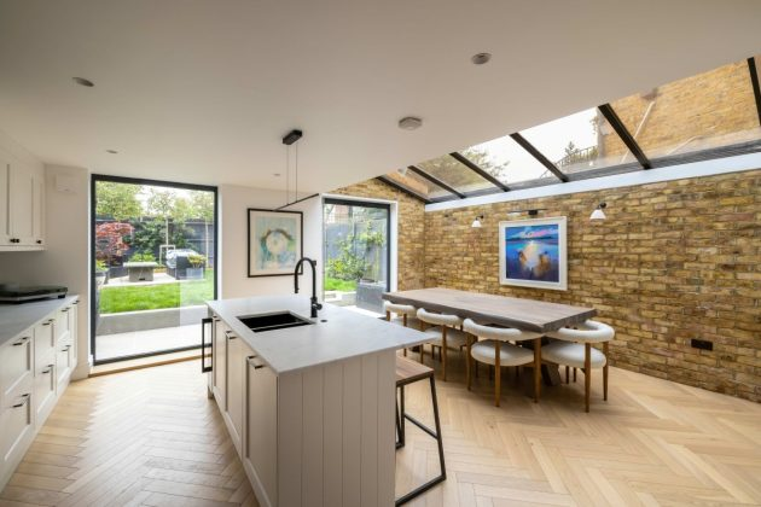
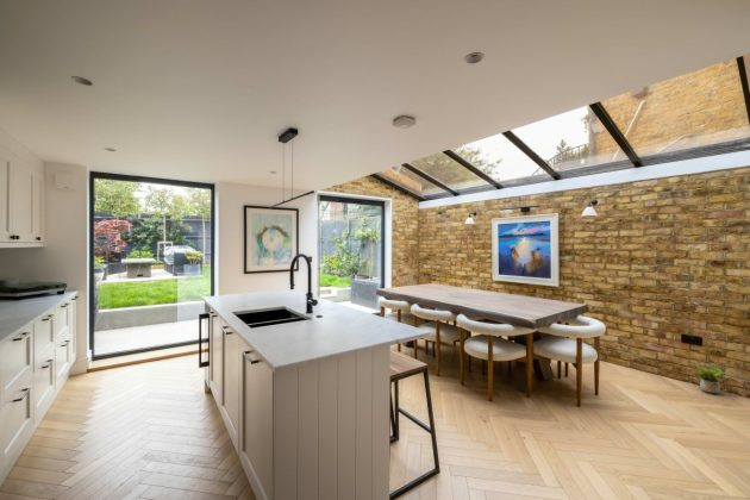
+ potted plant (710, 377)
